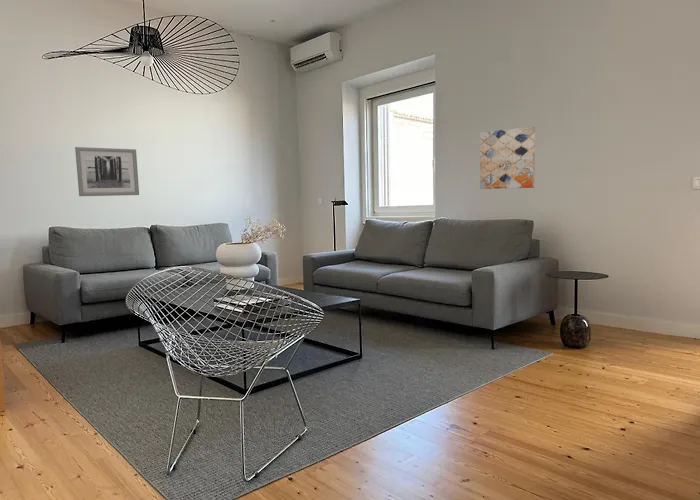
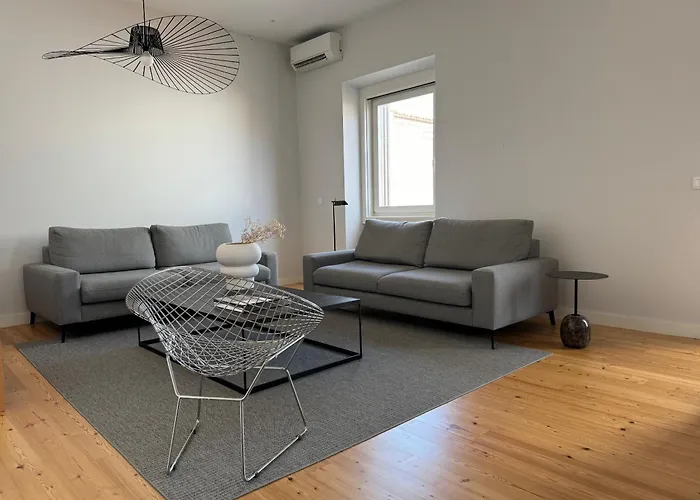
- wall art (108, 172)
- wall art (506, 159)
